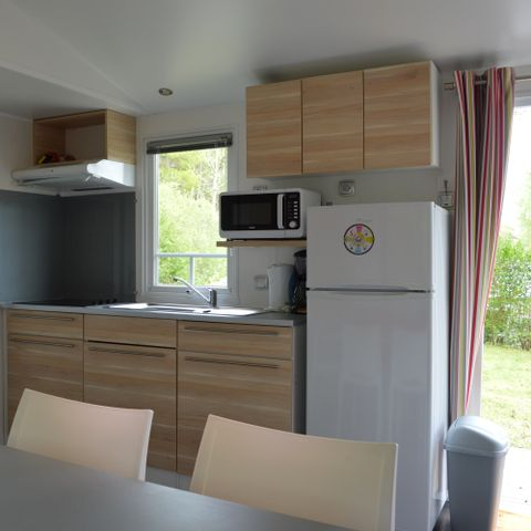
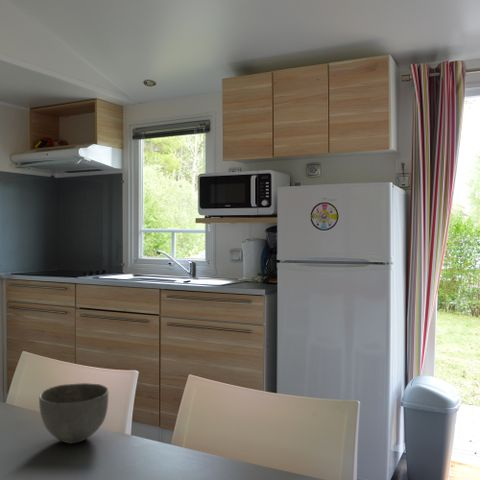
+ bowl (74, 415)
